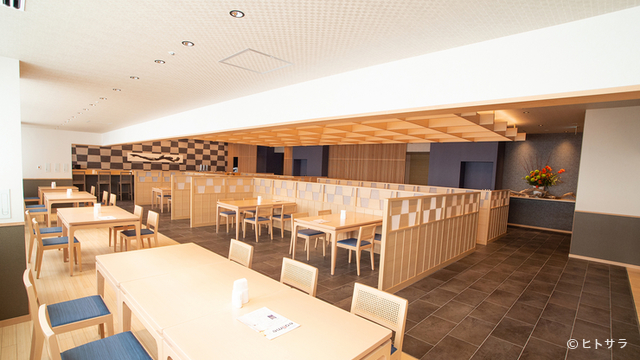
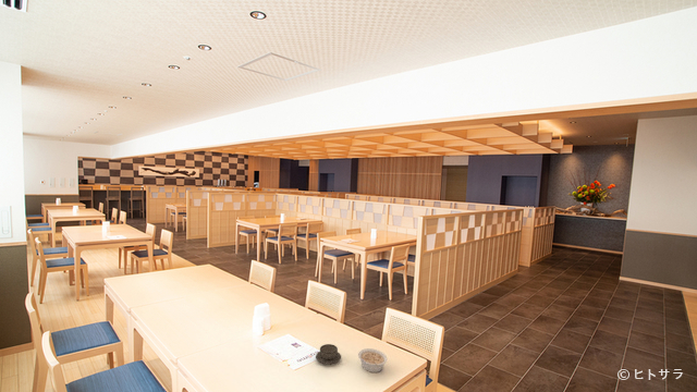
+ teacup (328, 354)
+ legume (372, 360)
